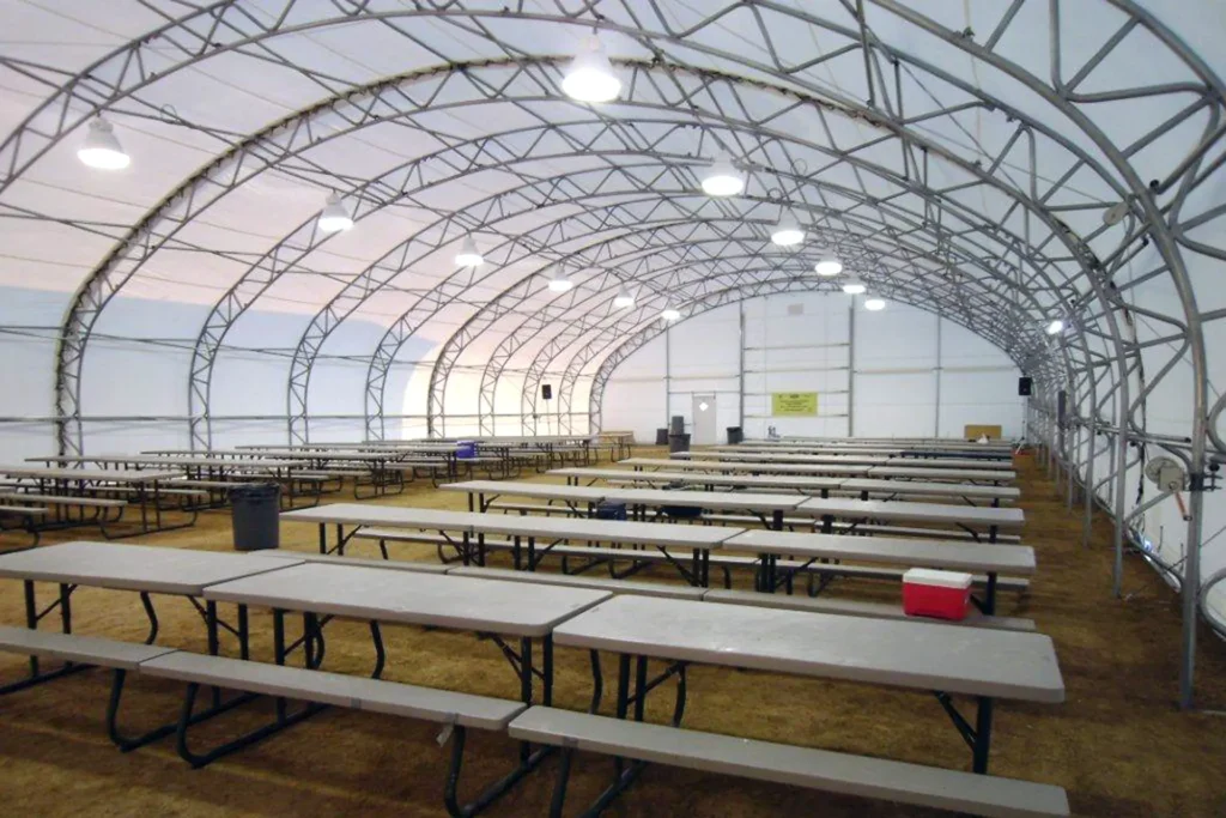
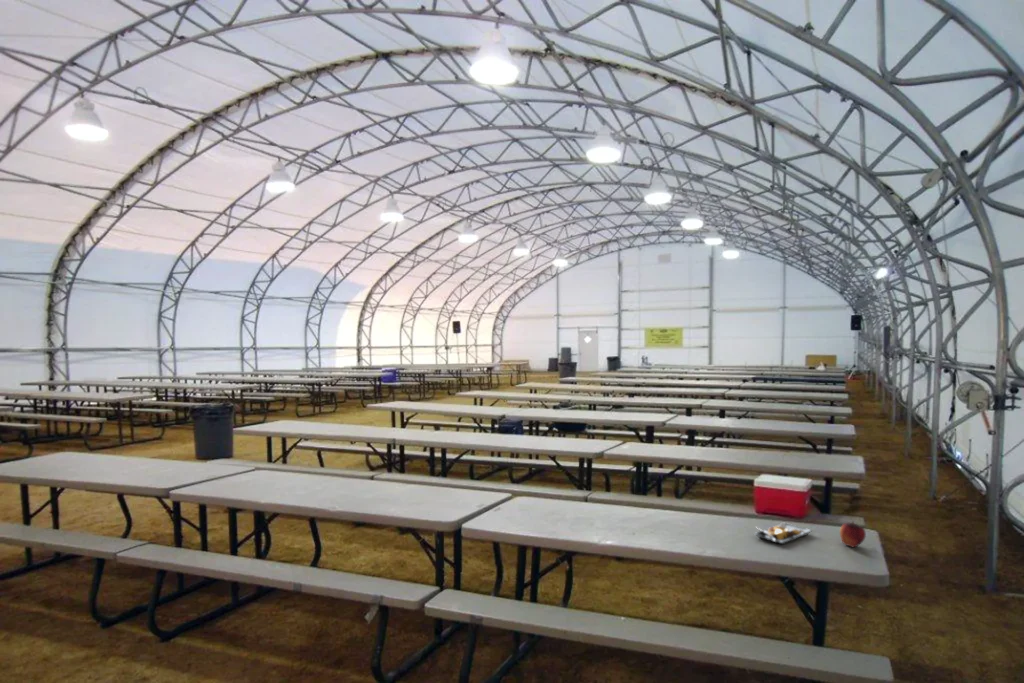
+ fruit (852, 534)
+ plate (779, 529)
